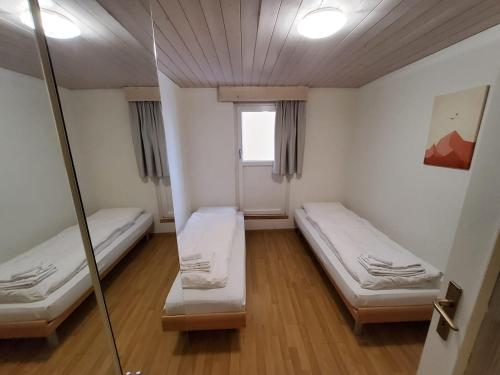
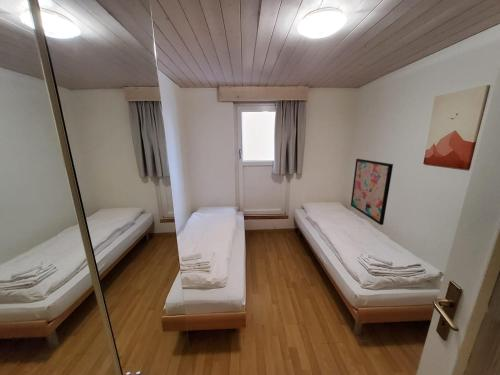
+ wall art (368, 188)
